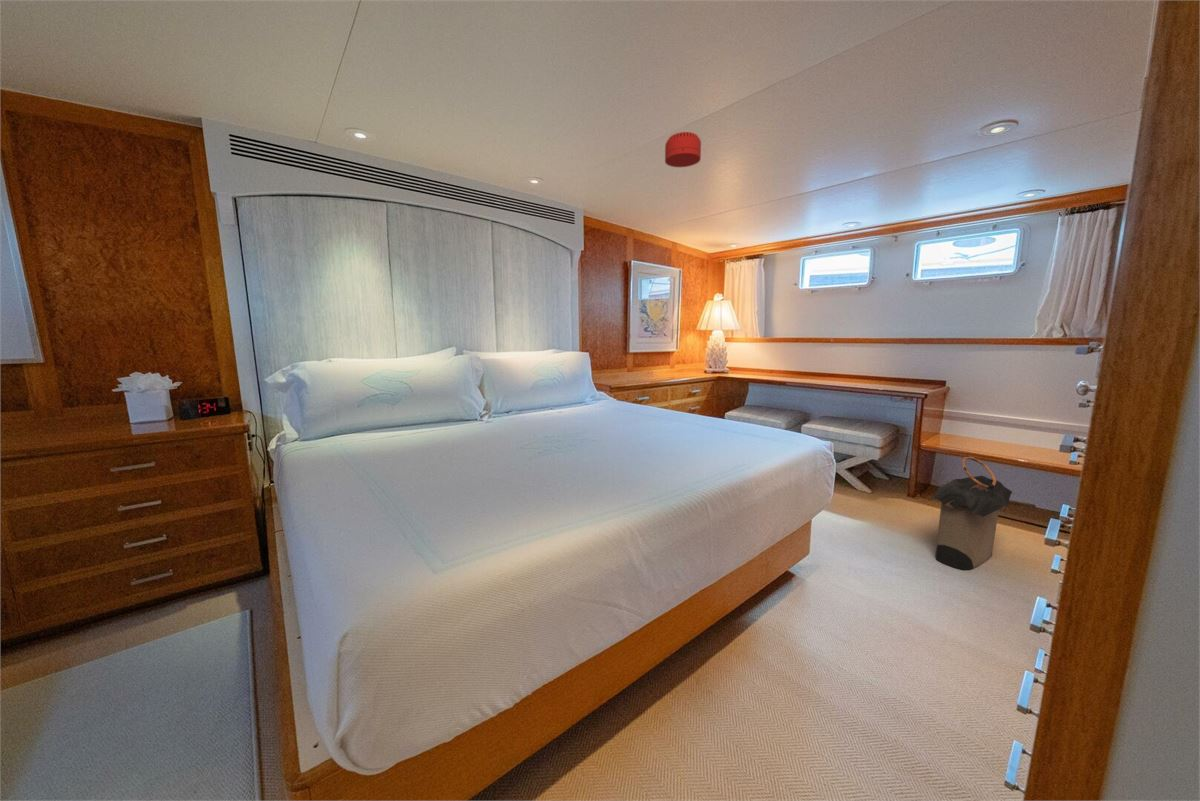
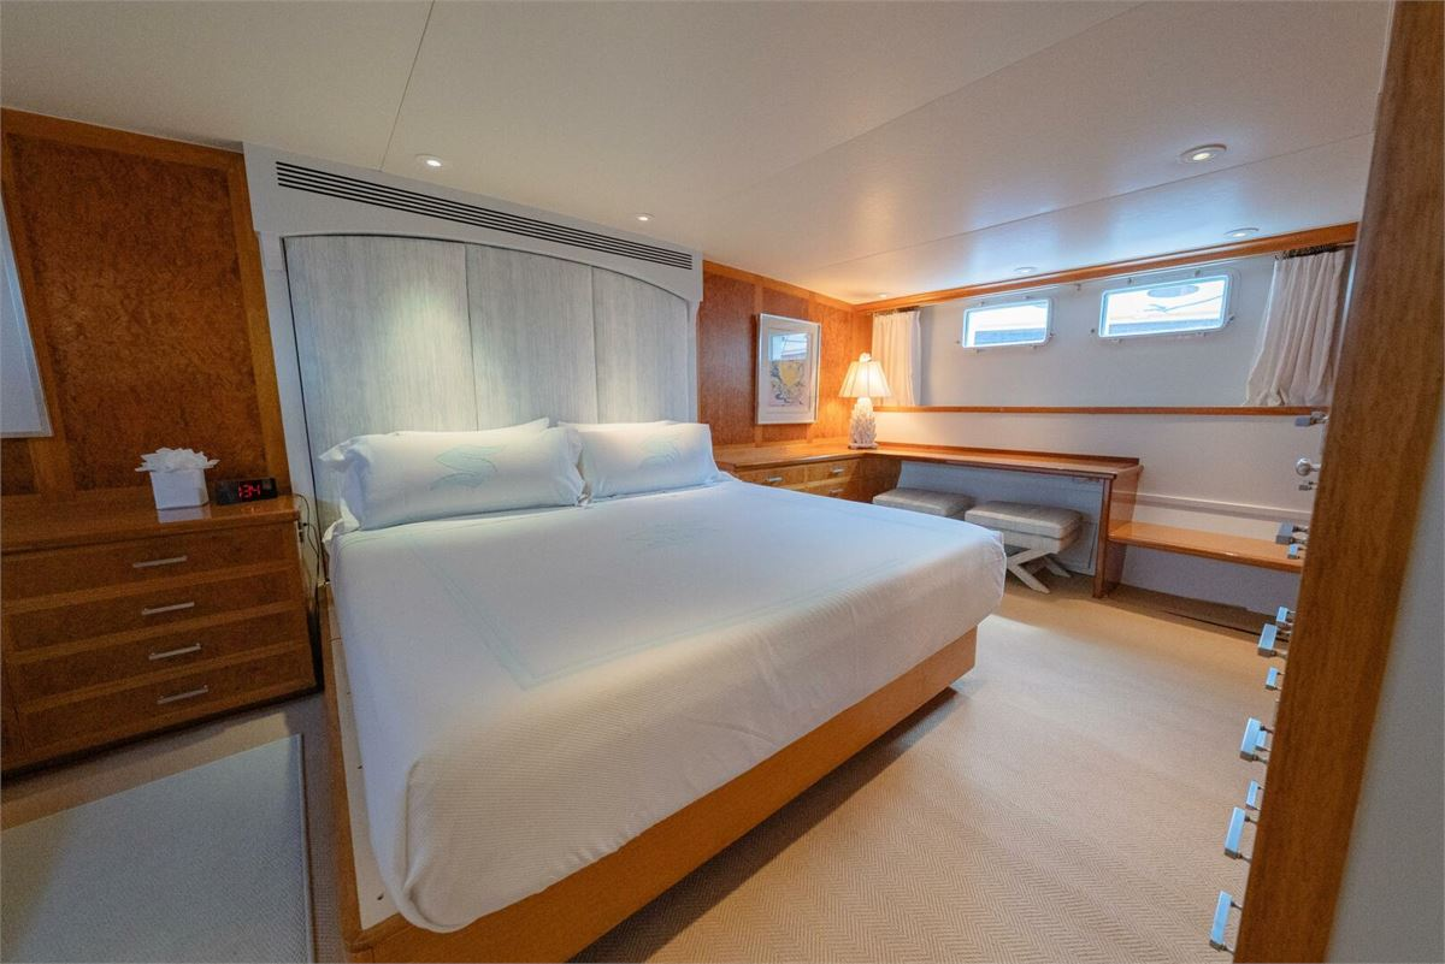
- smoke detector (682, 149)
- laundry hamper (971, 510)
